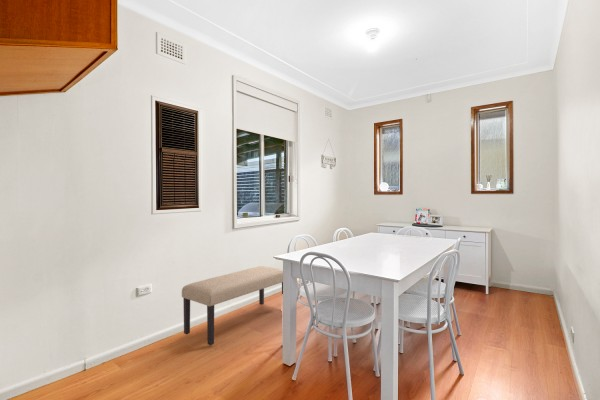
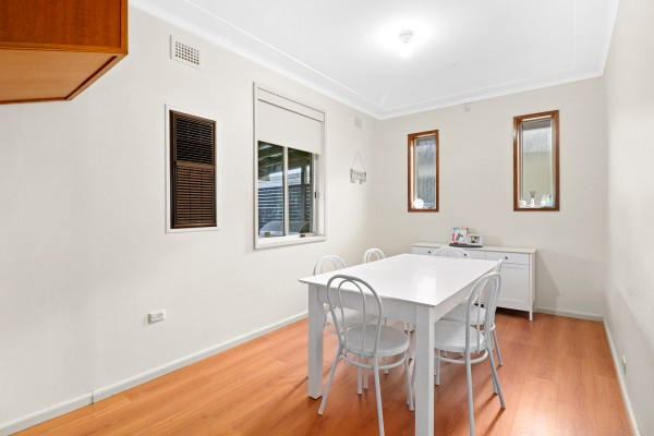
- bench (239, 296)
